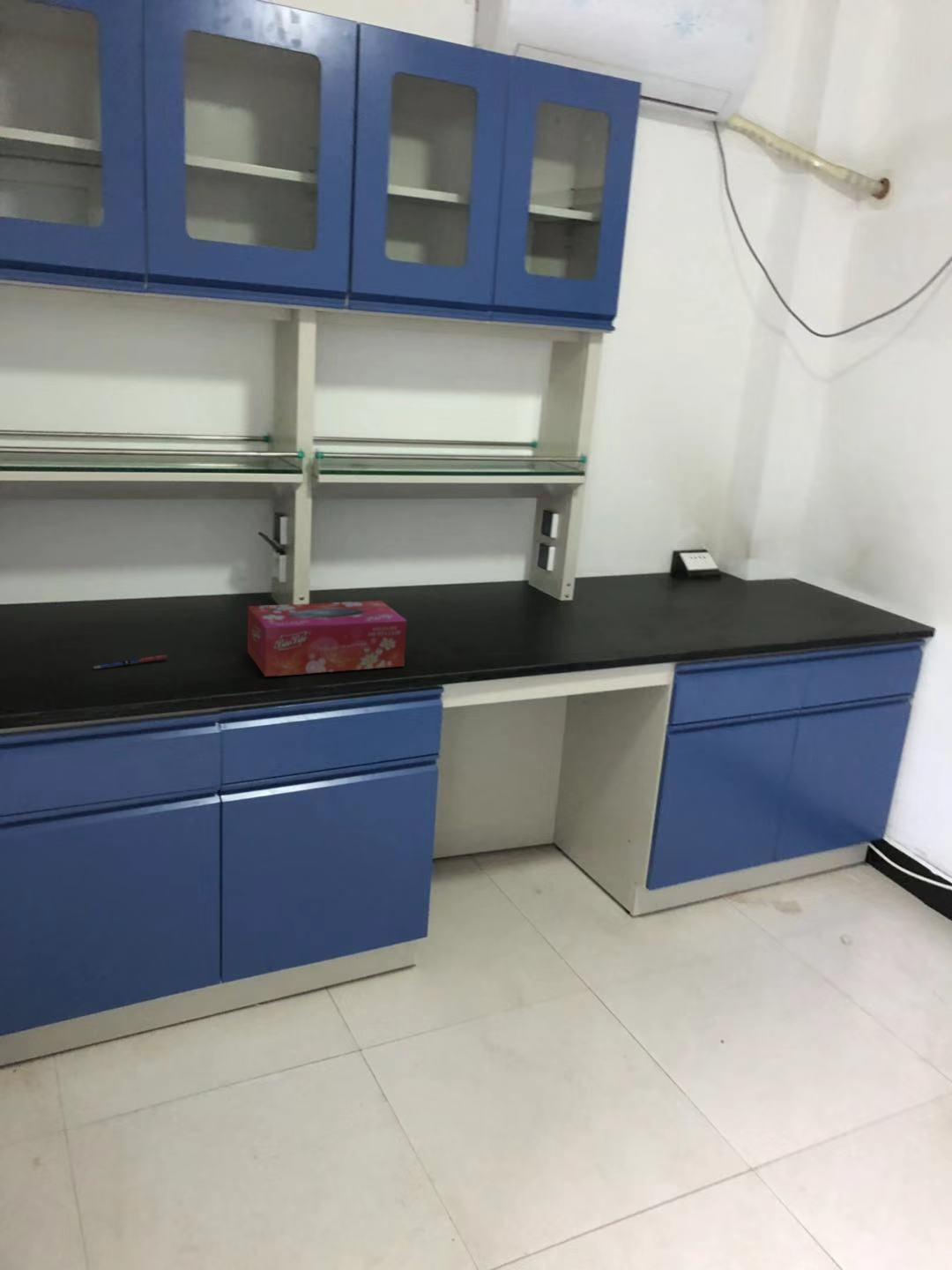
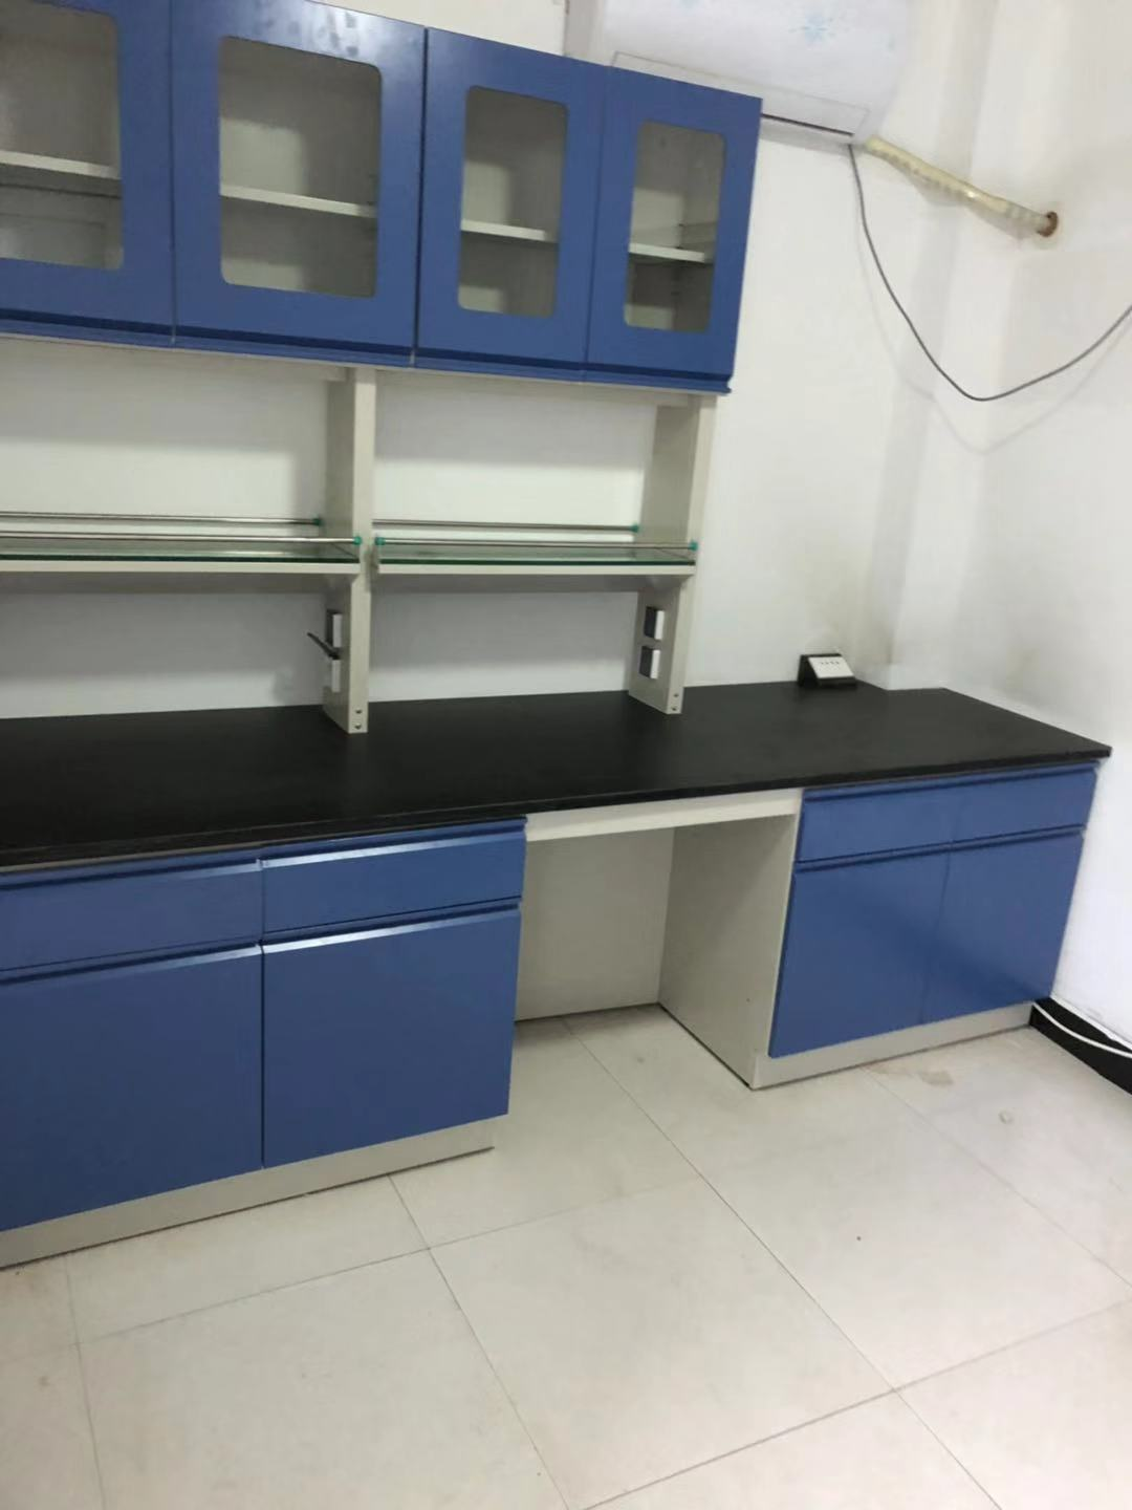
- tissue box (326, 636)
- pen (130, 661)
